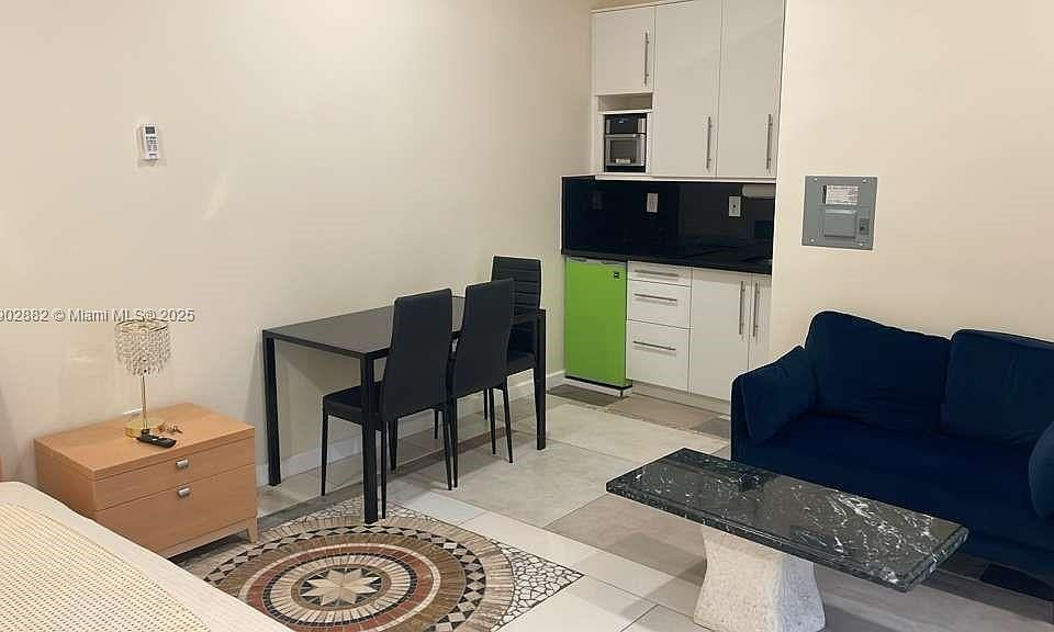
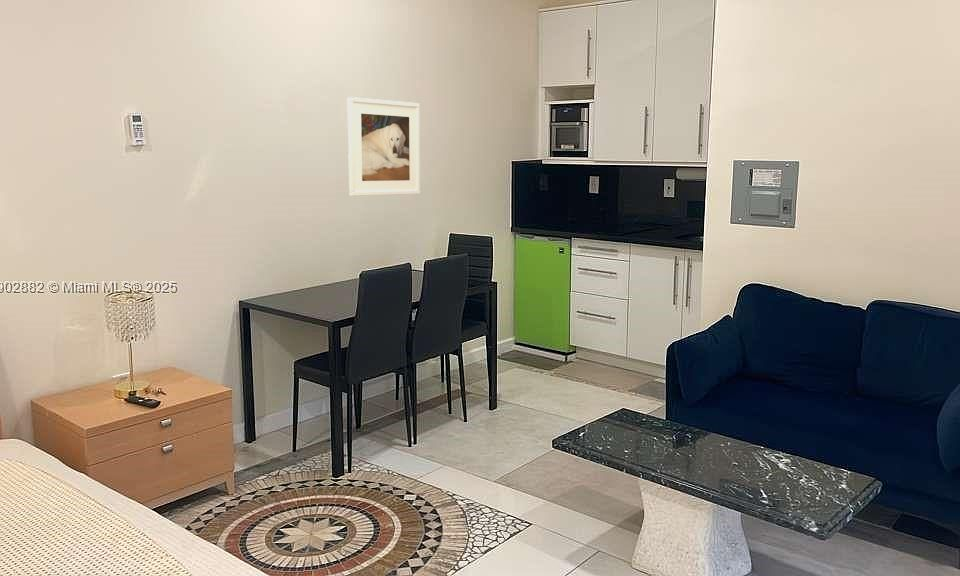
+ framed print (385, 148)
